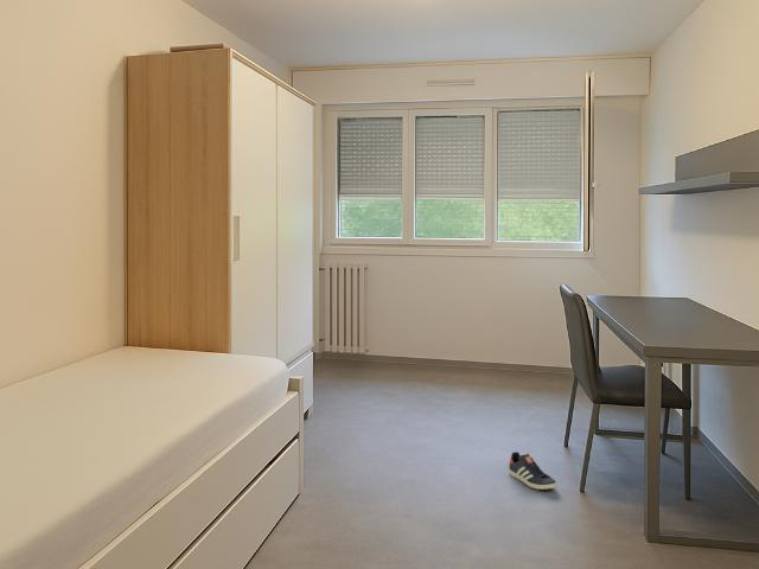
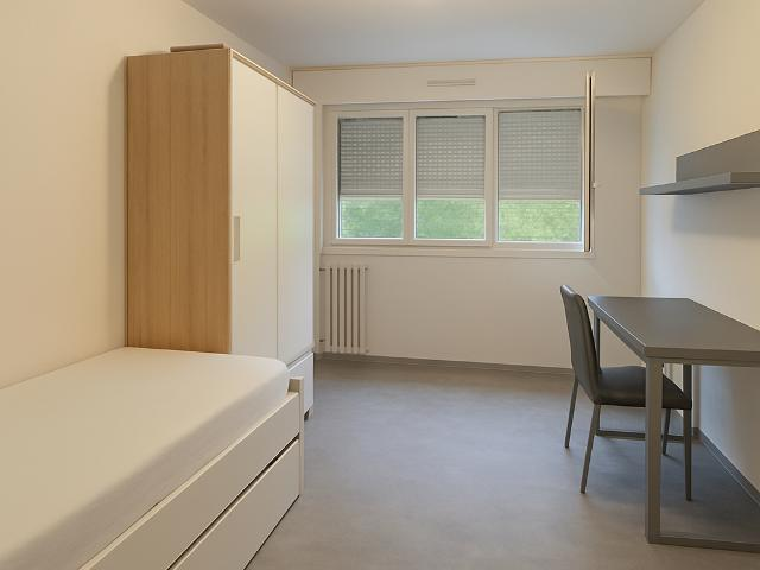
- sneaker (530, 468)
